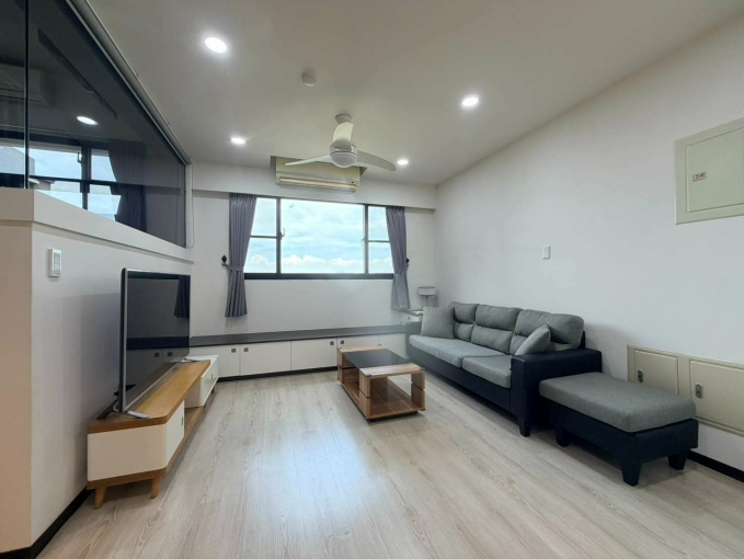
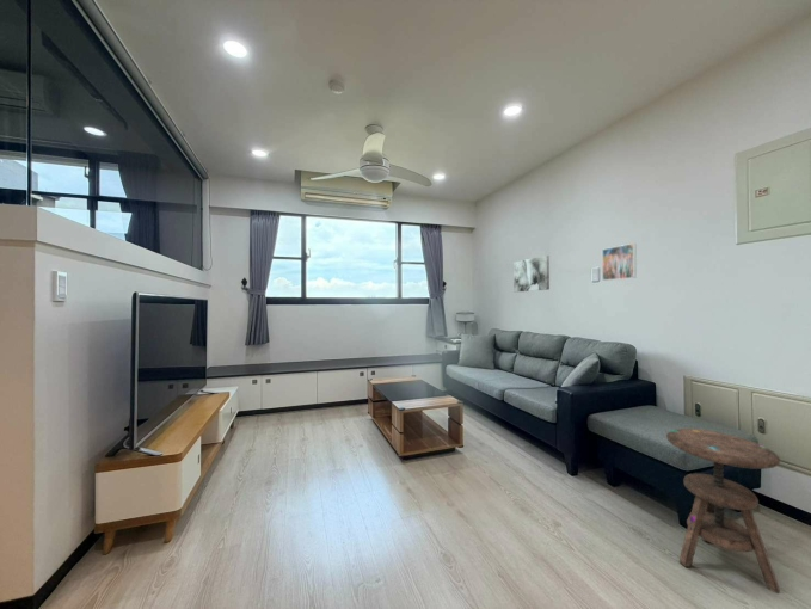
+ side table (718, 502)
+ wall art (530, 275)
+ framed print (618, 263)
